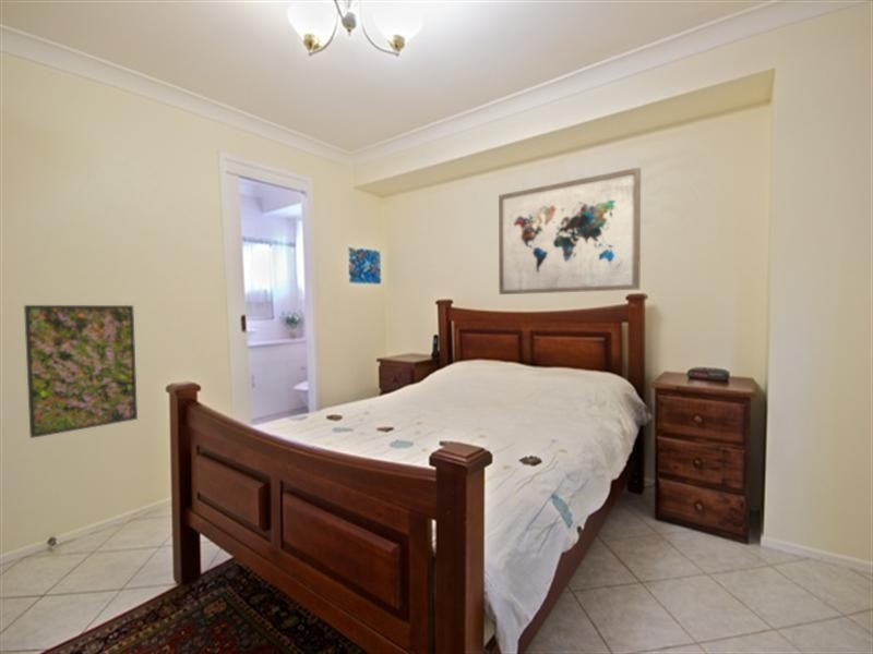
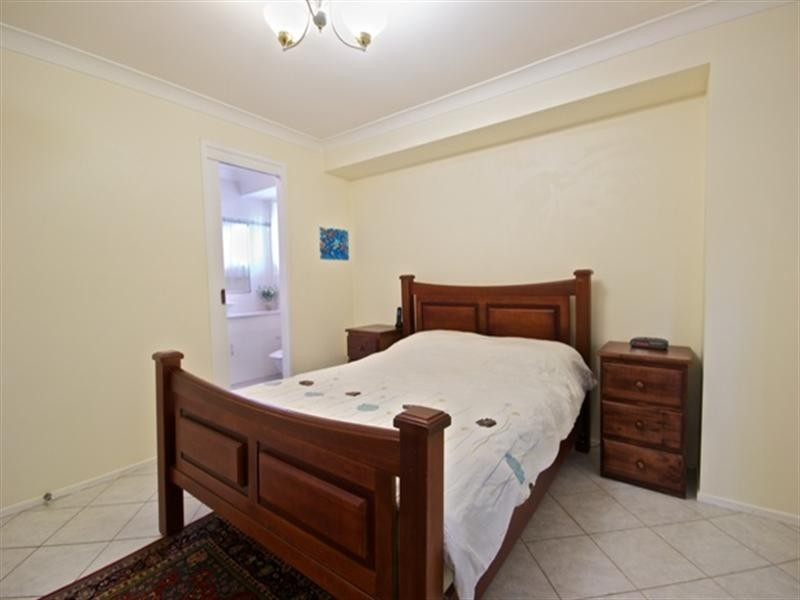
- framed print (85, 366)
- wall art (562, 238)
